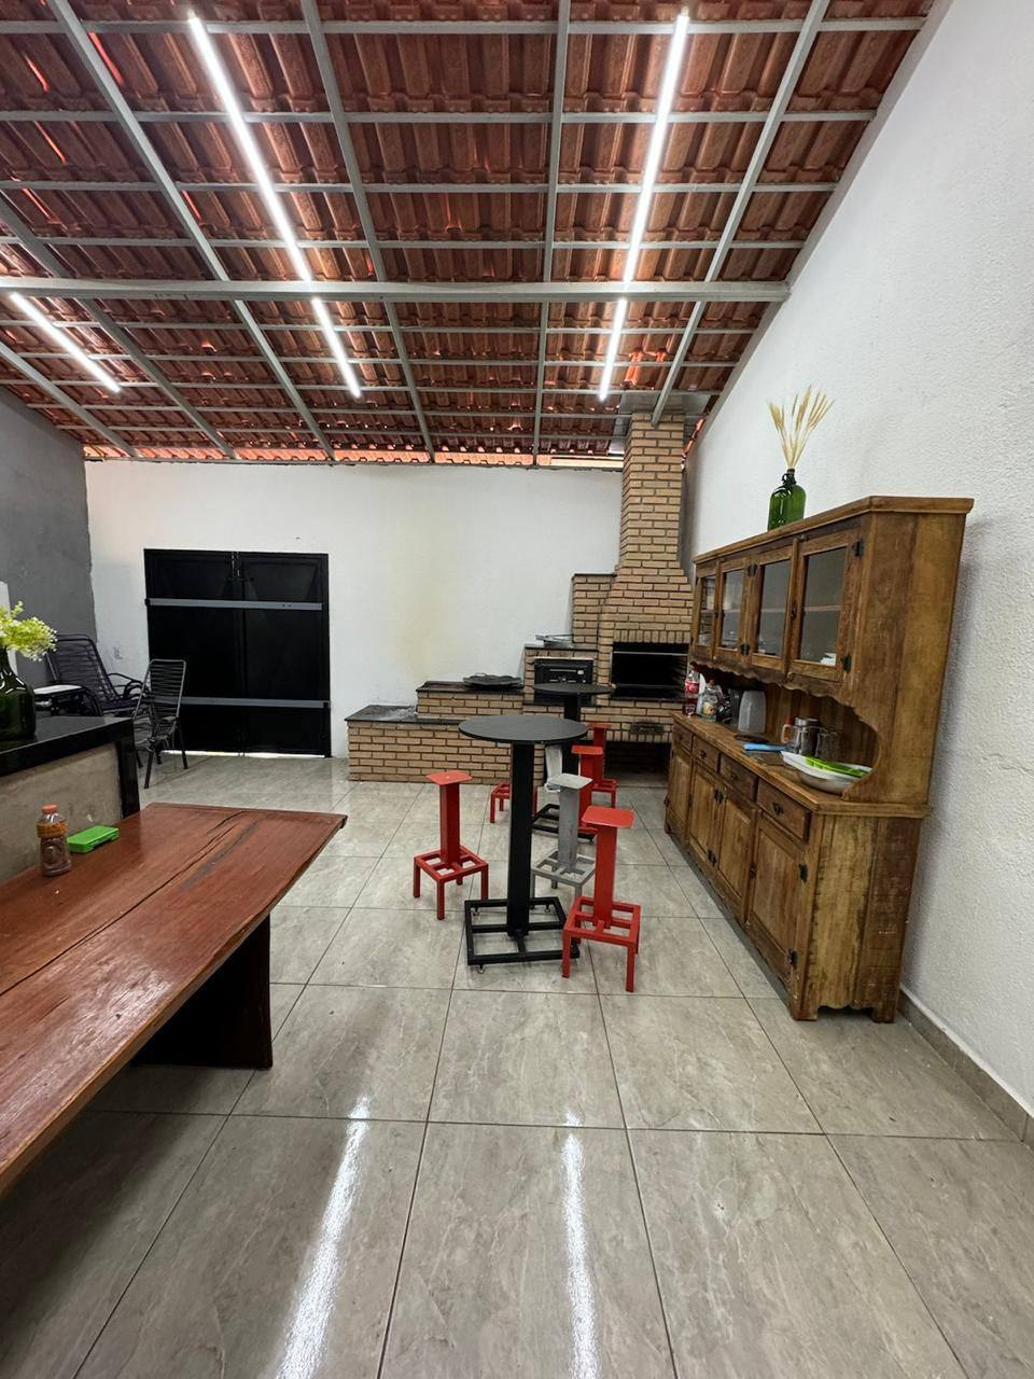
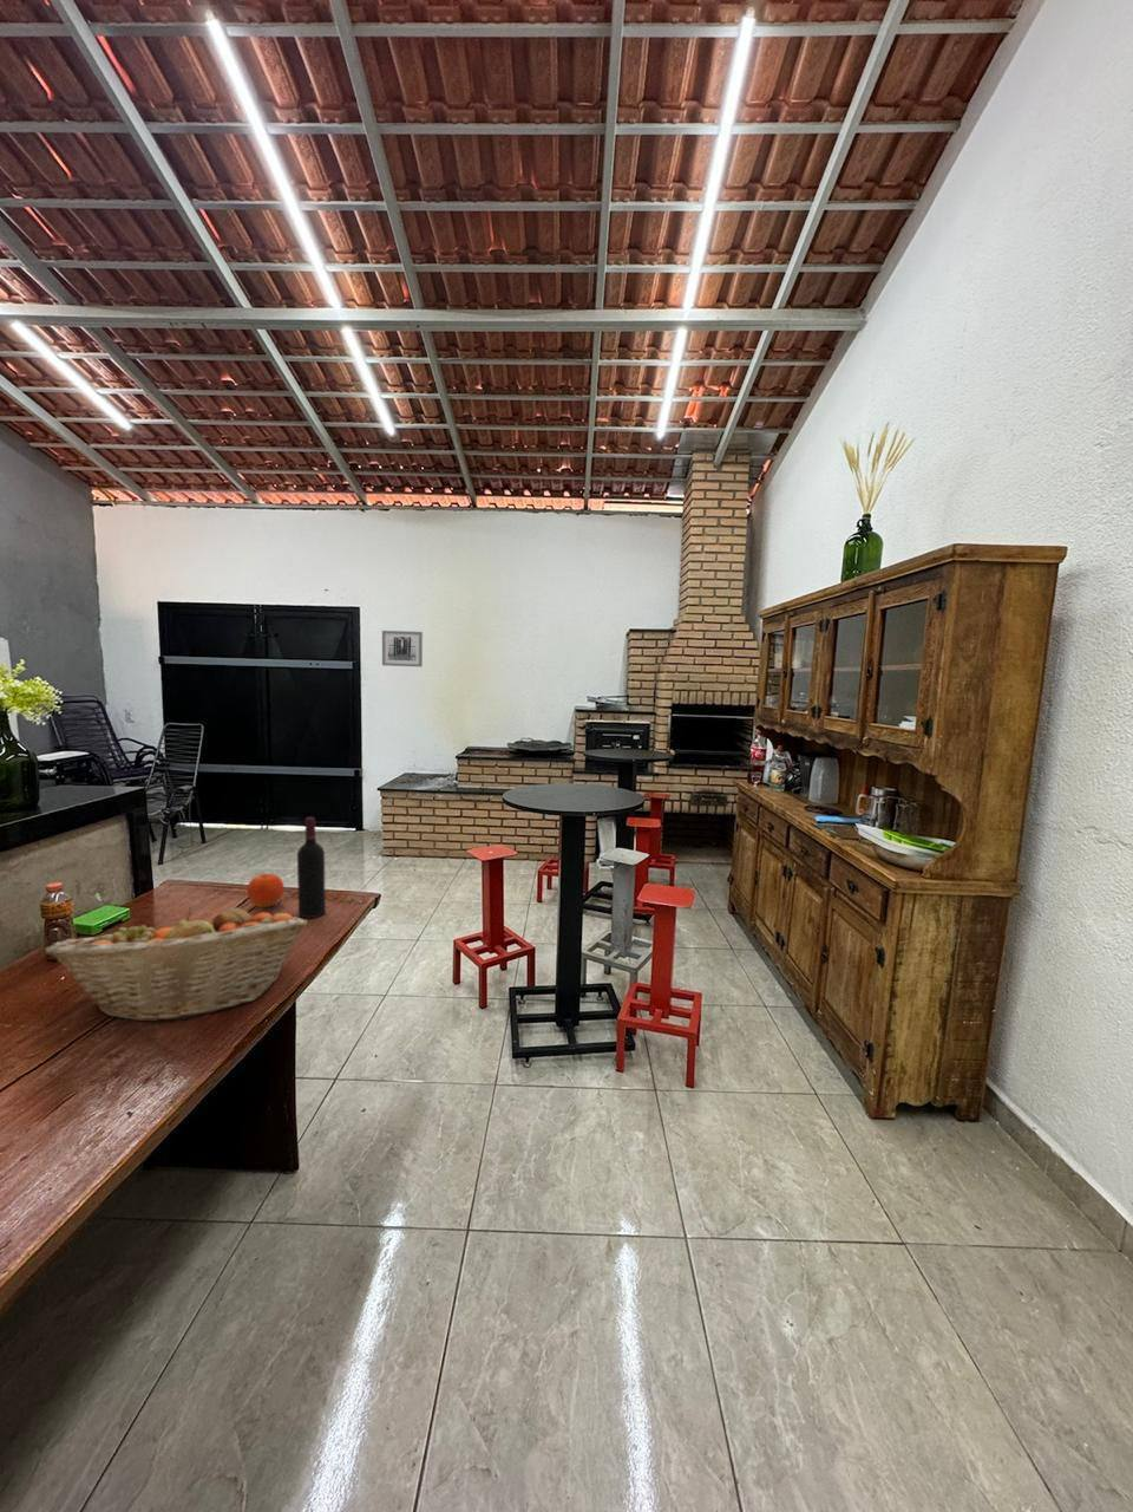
+ wall art (401, 649)
+ wine bottle (311, 866)
+ fruit (265, 889)
+ fruit basket (188, 950)
